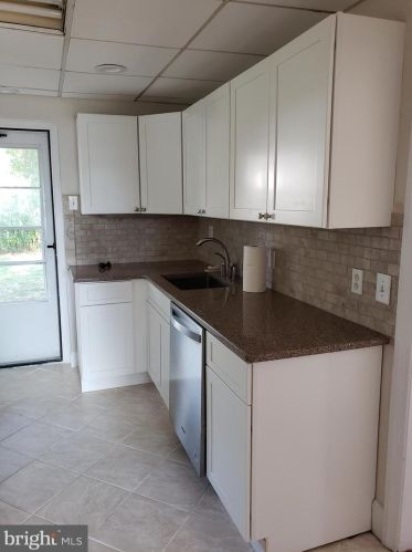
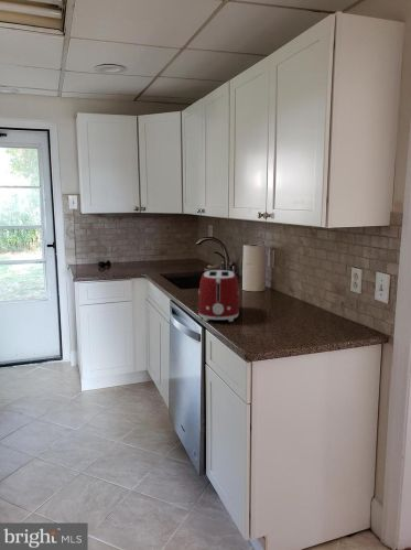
+ toaster (218, 294)
